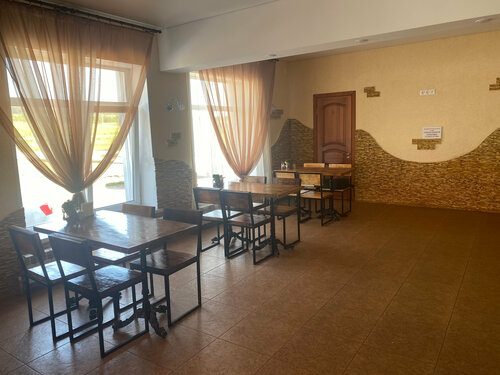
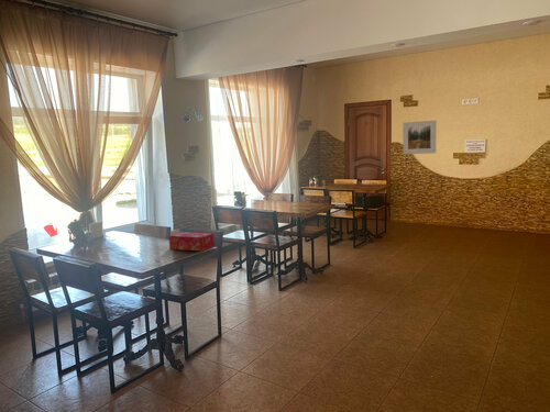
+ tissue box (191, 241)
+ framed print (419, 137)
